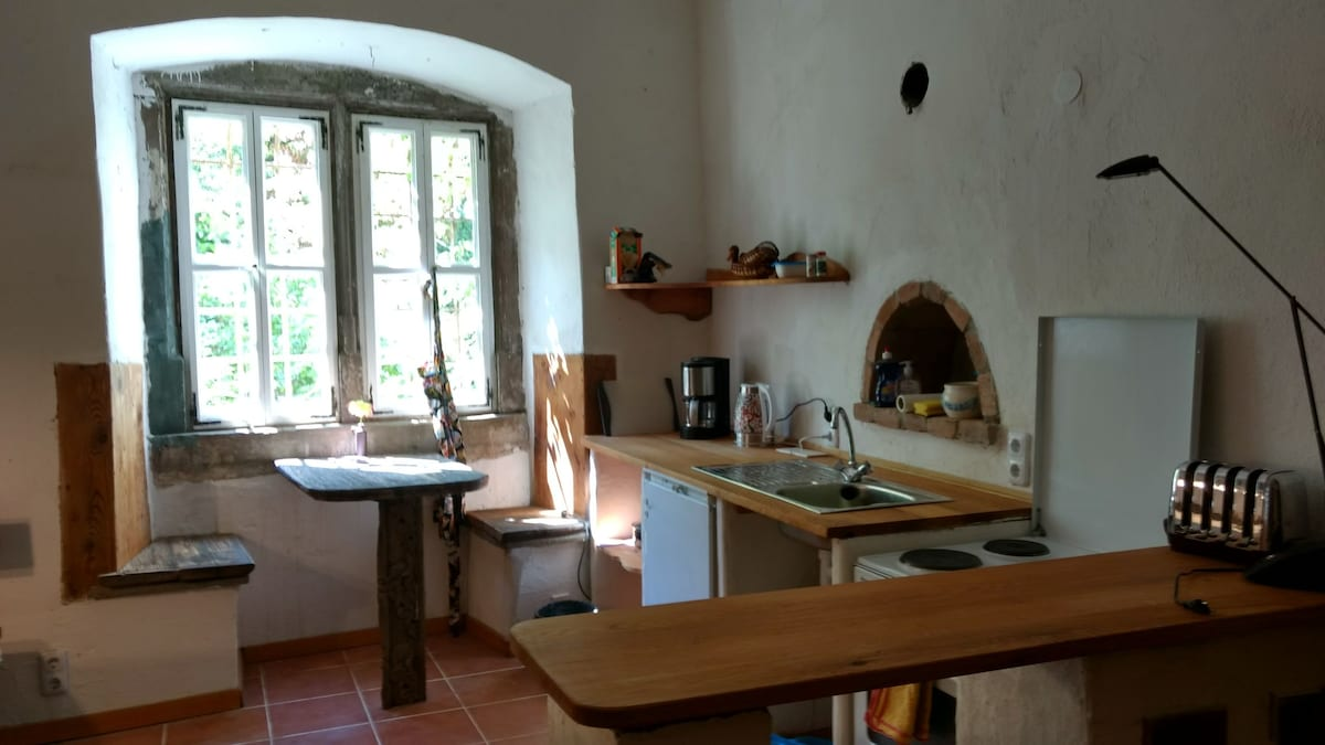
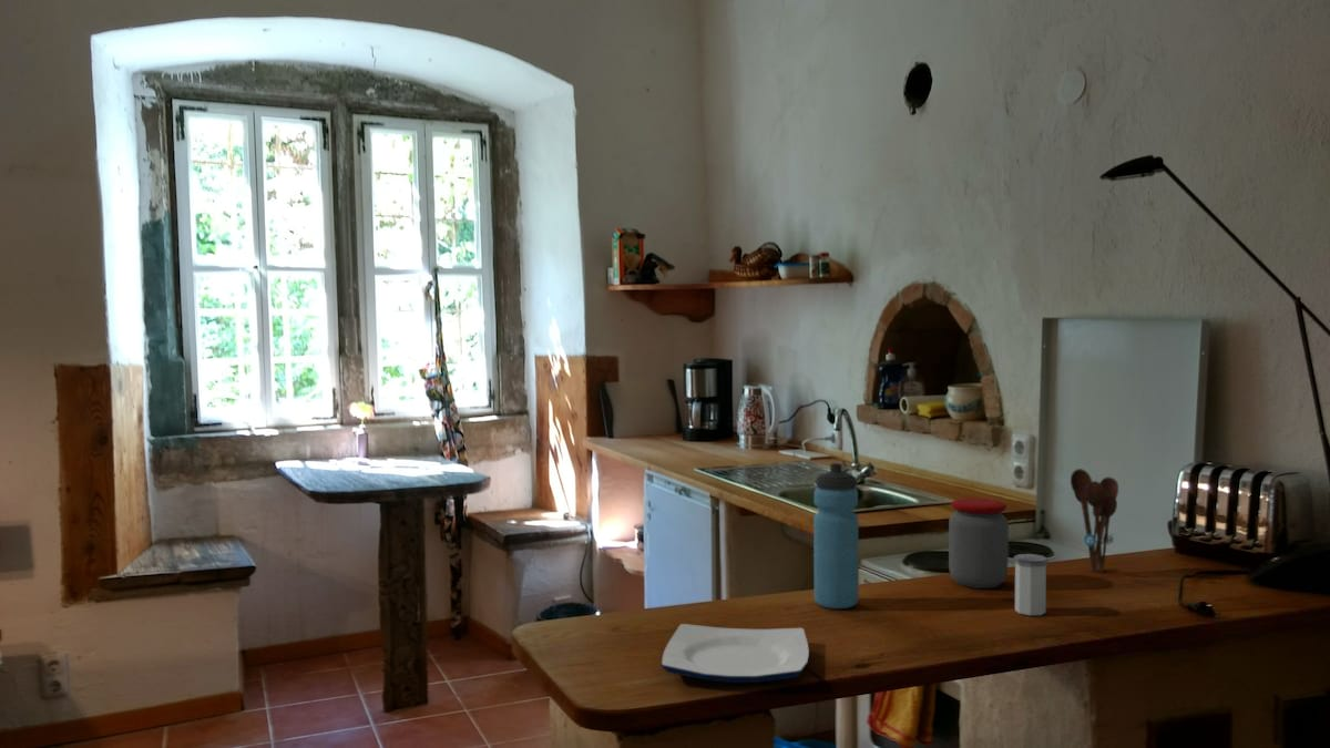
+ plate (736, 654)
+ water bottle (836, 533)
+ utensil holder (1095, 520)
+ salt shaker (1030, 584)
+ jar (978, 542)
